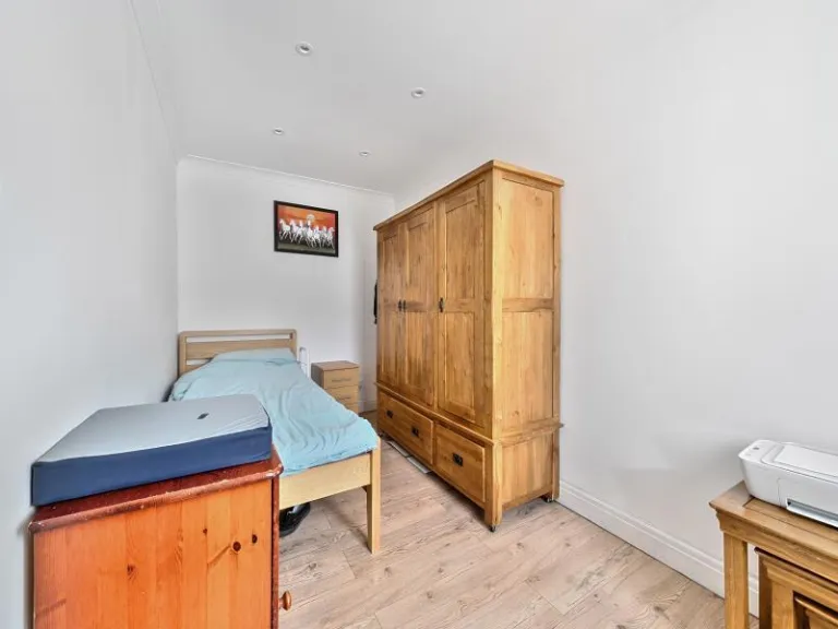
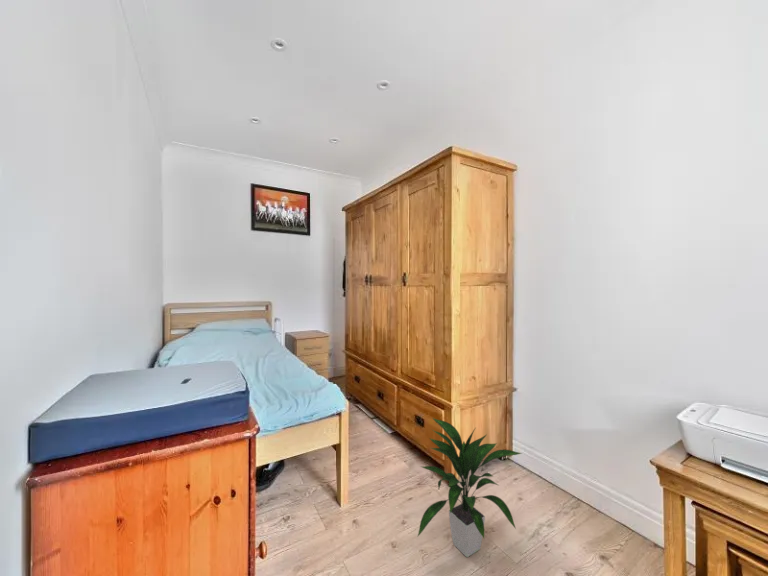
+ indoor plant (461, 483)
